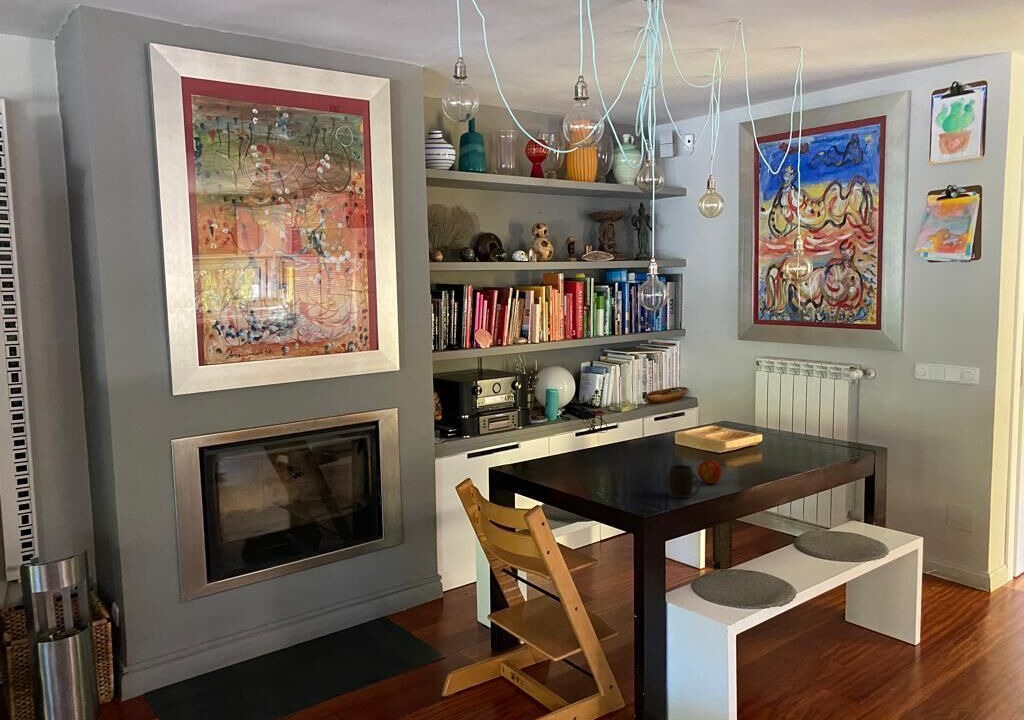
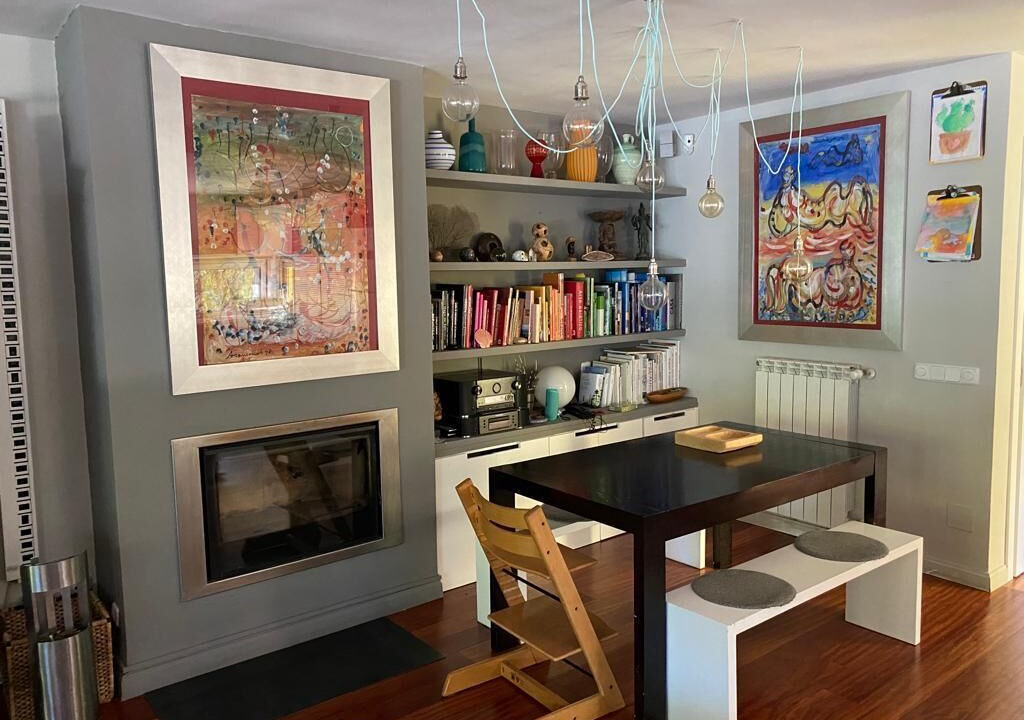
- mug (685, 482)
- apple (709, 471)
